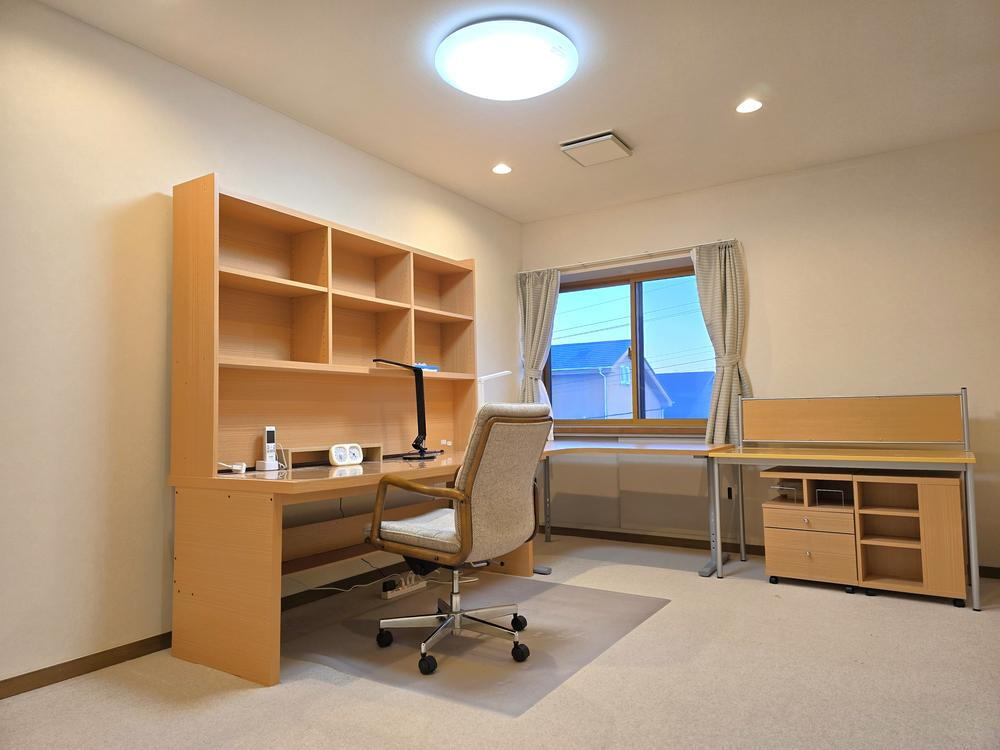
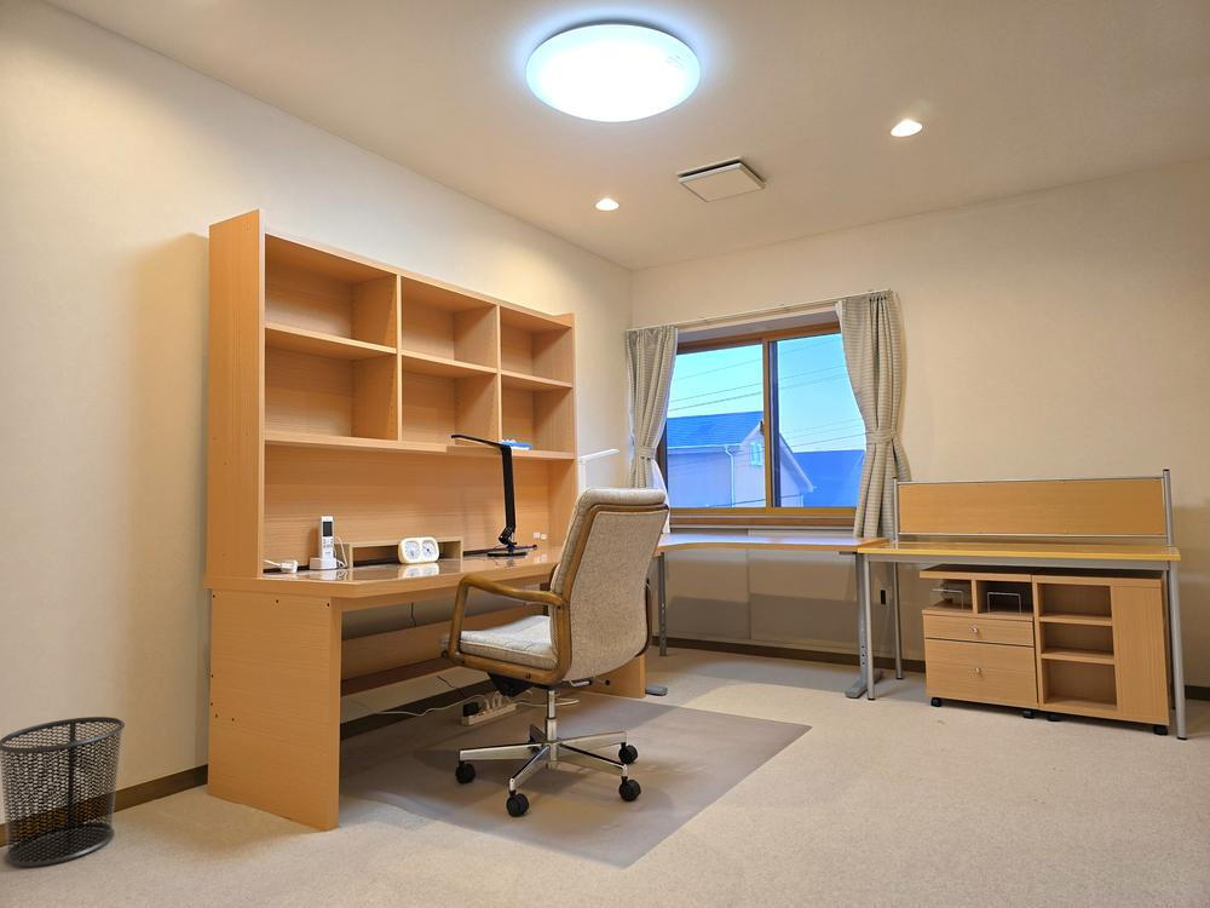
+ trash can (62, 787)
